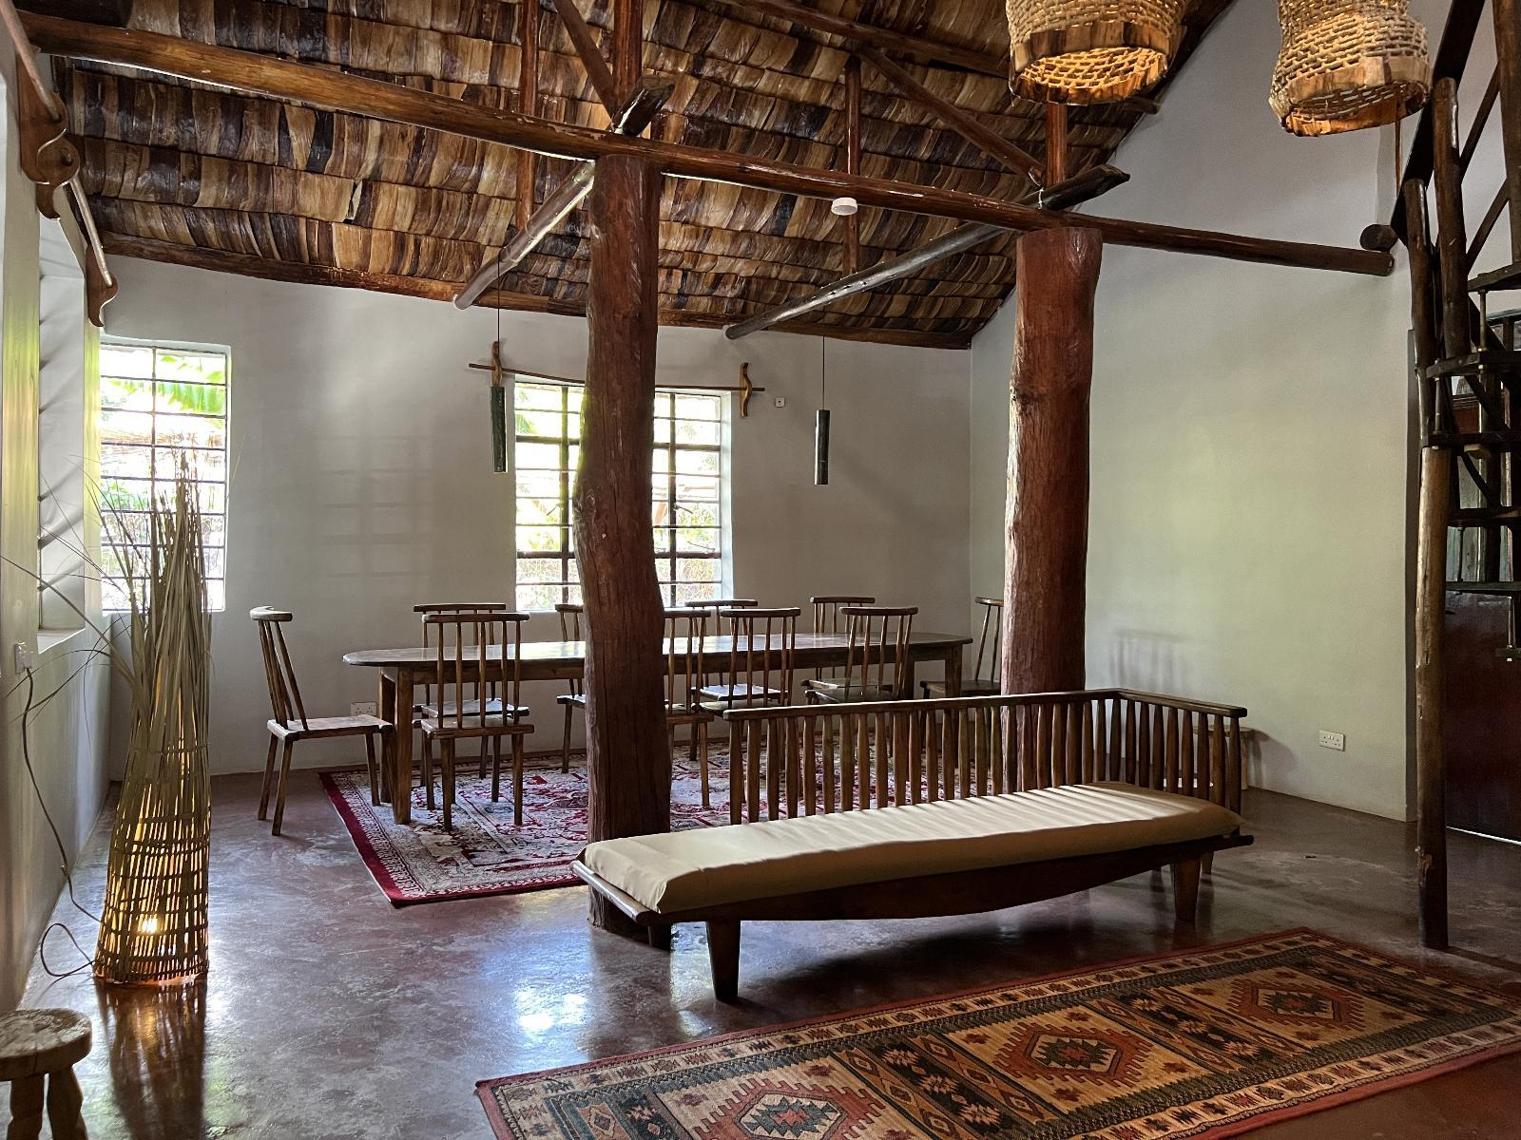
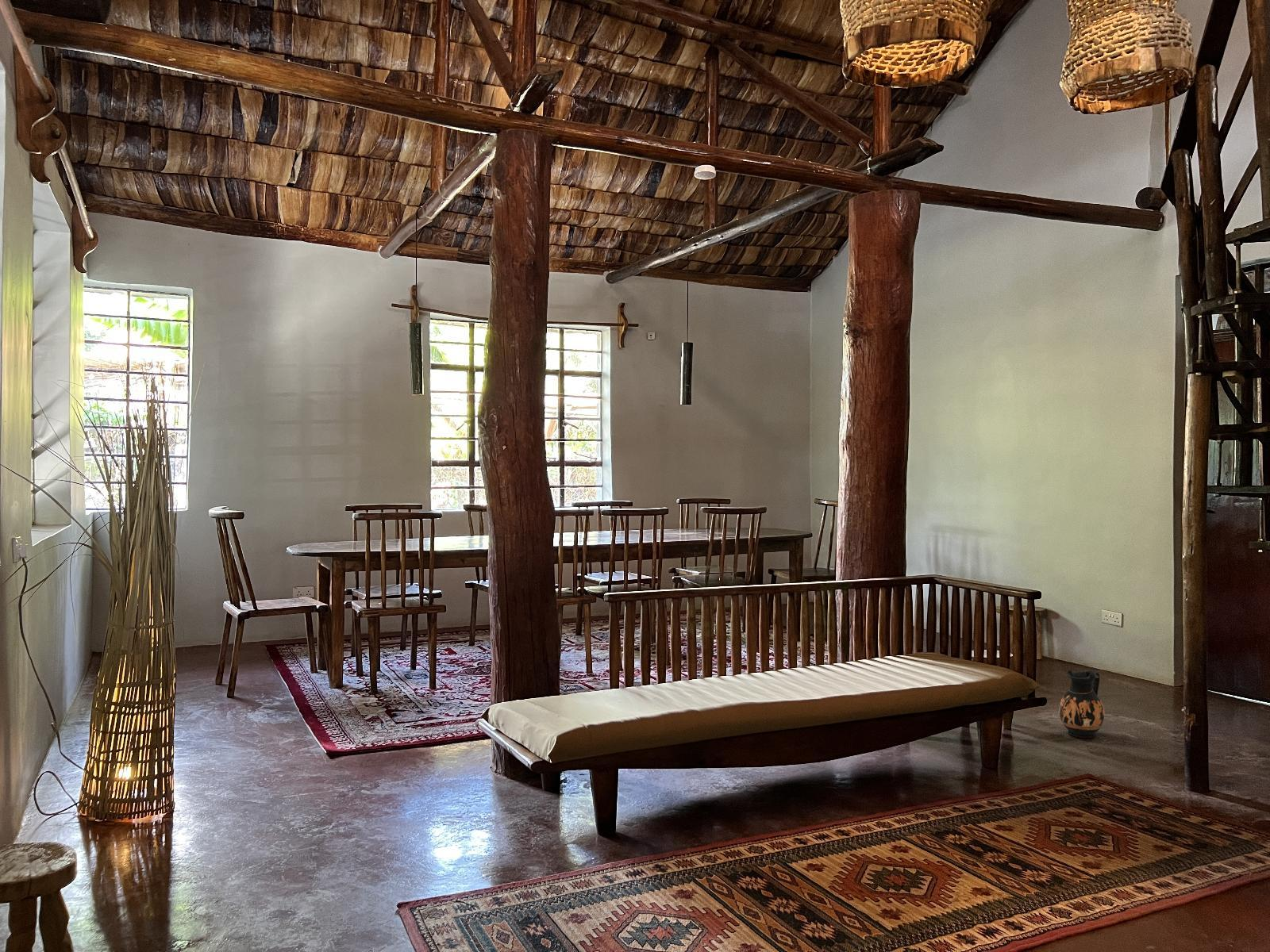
+ ceramic jug (1081, 702)
